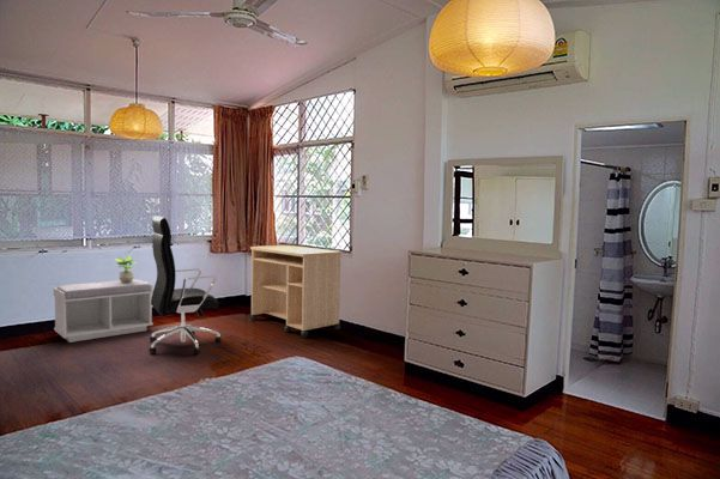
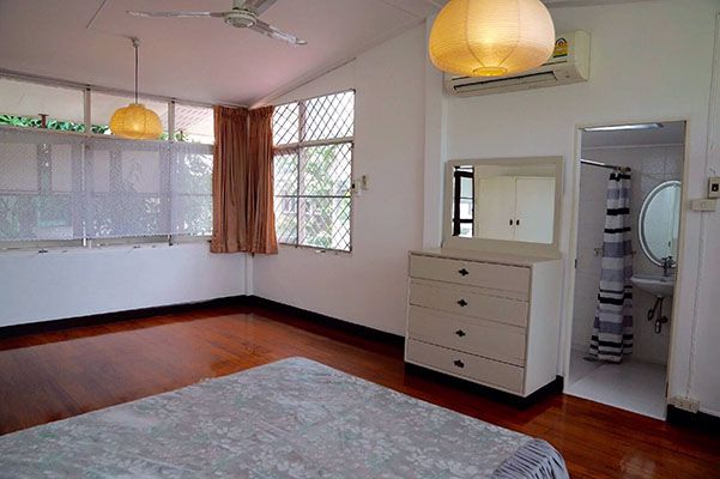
- office chair (184, 281)
- desk (294, 286)
- potted plant (125, 268)
- bench (104, 308)
